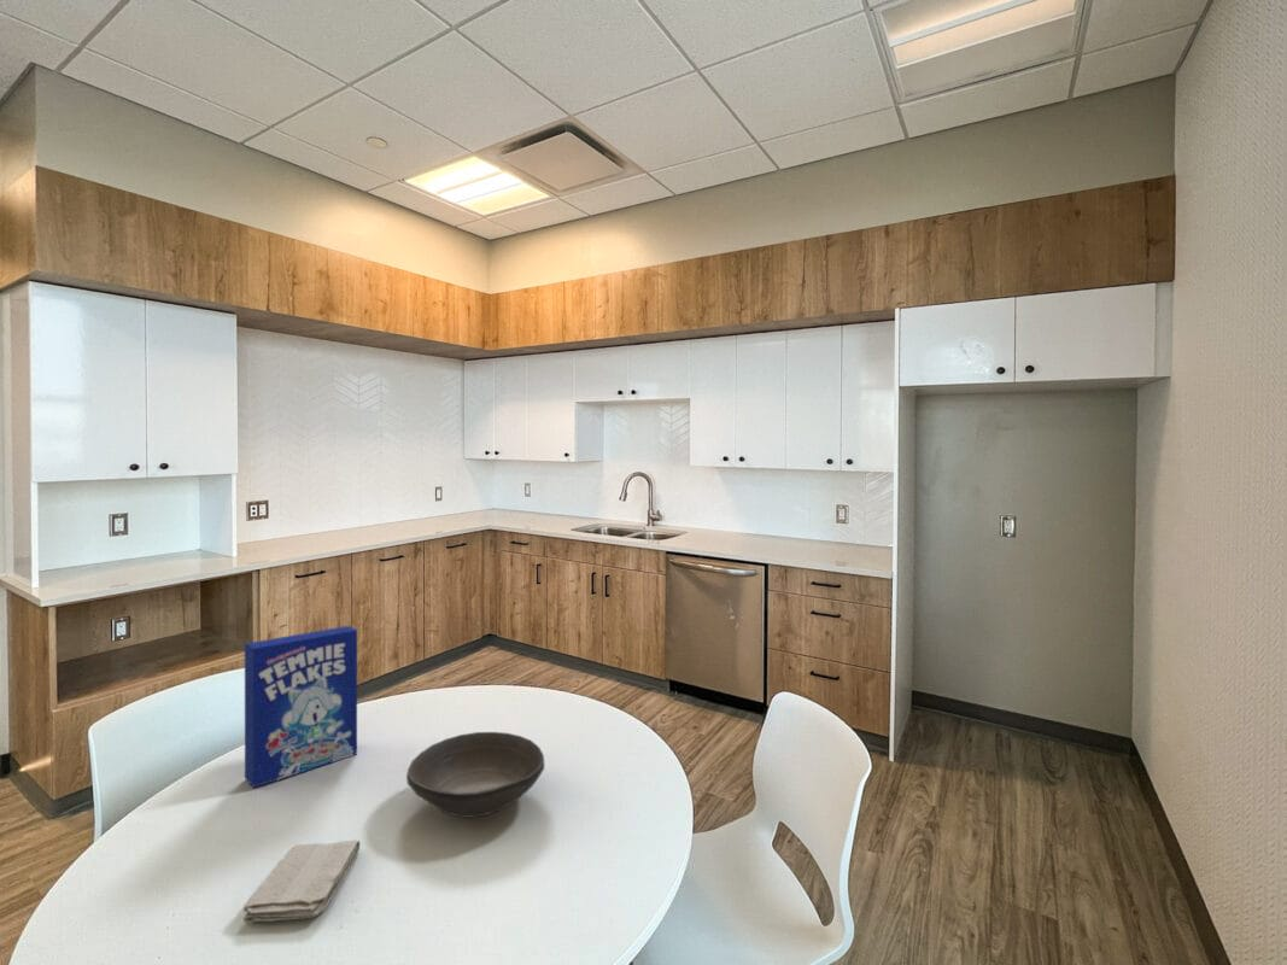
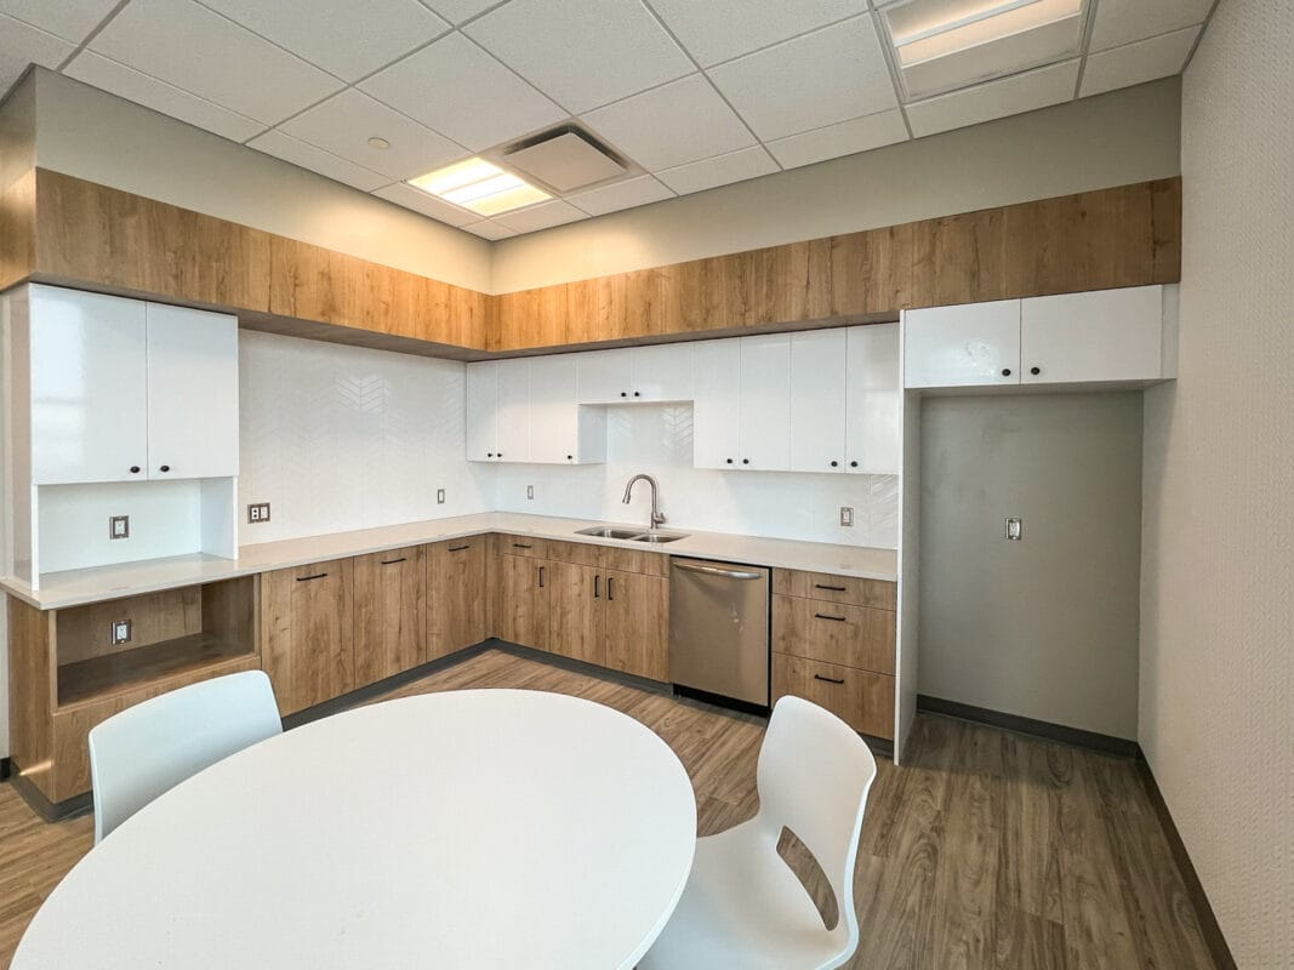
- cereal box (303, 700)
- bowl (476, 780)
- washcloth (305, 876)
